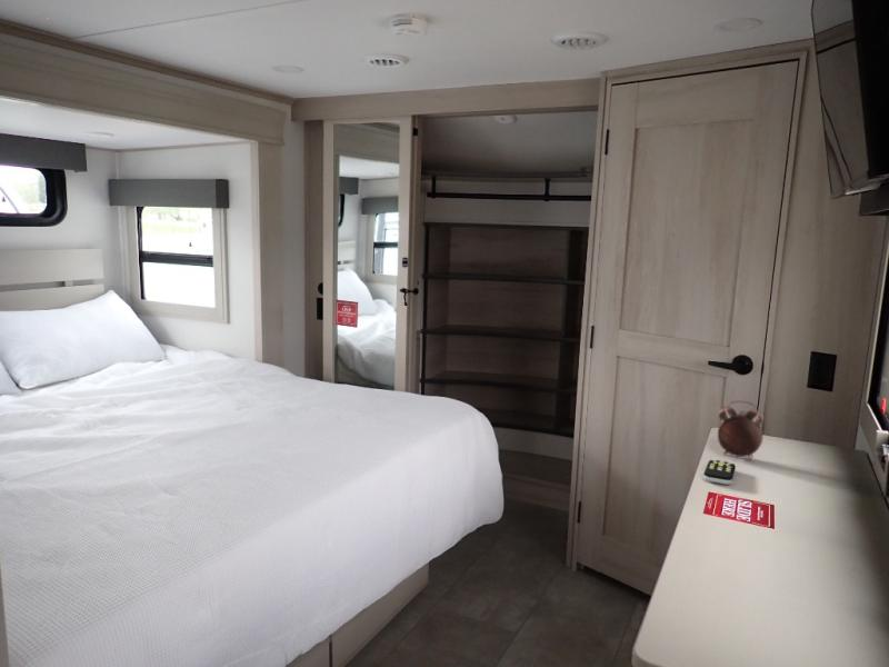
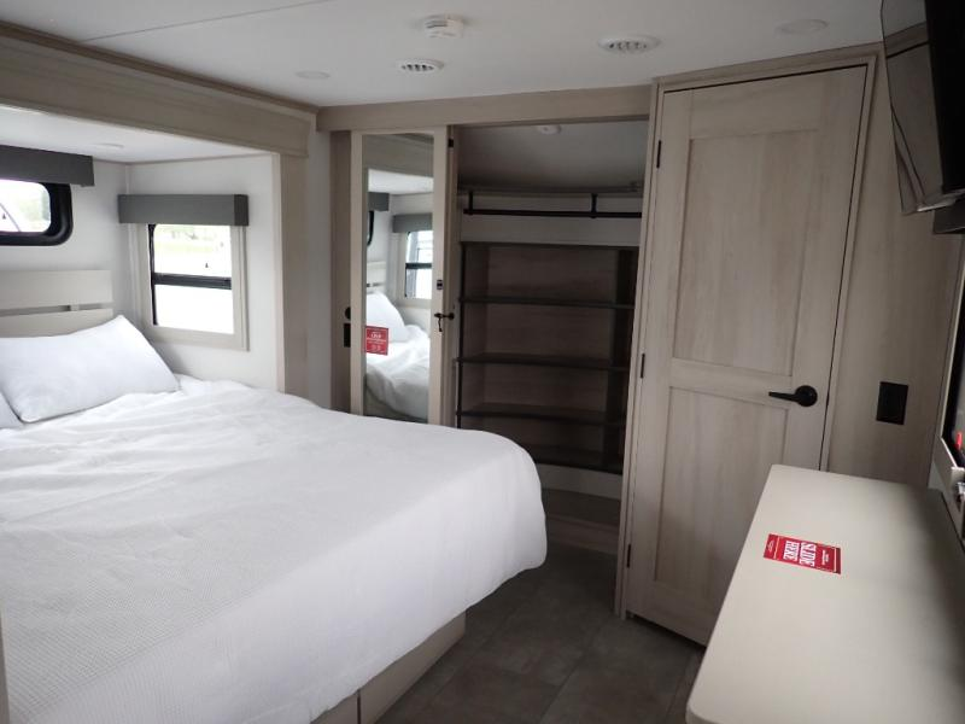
- remote control (719, 471)
- alarm clock (739, 429)
